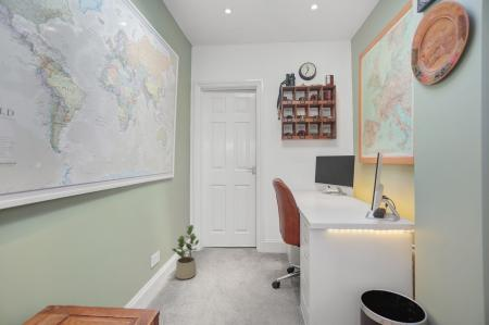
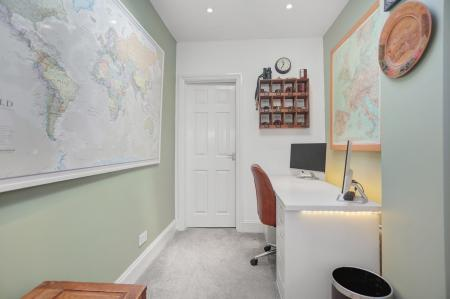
- potted plant (184, 250)
